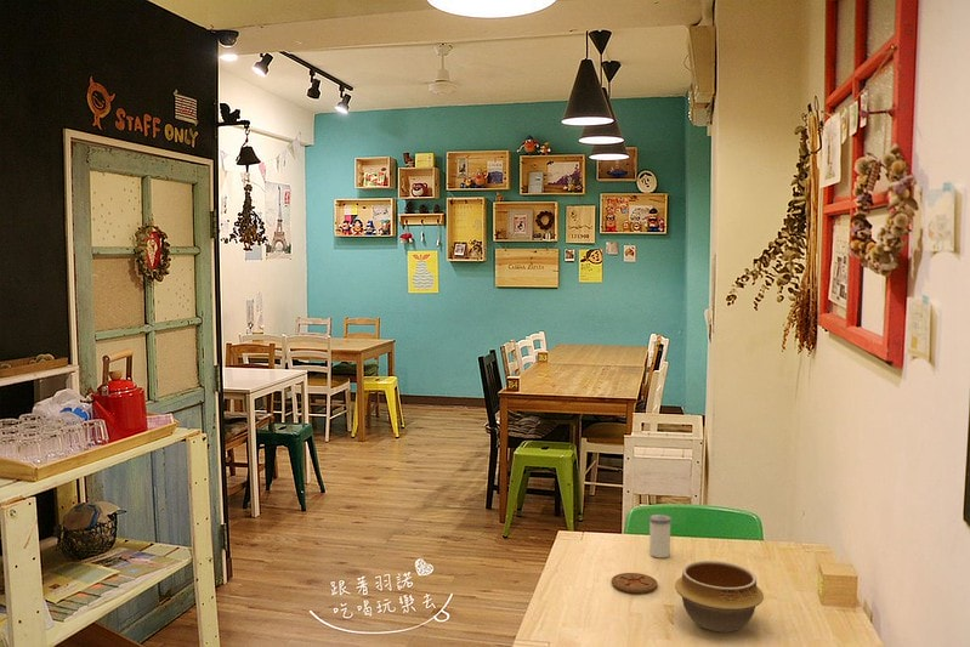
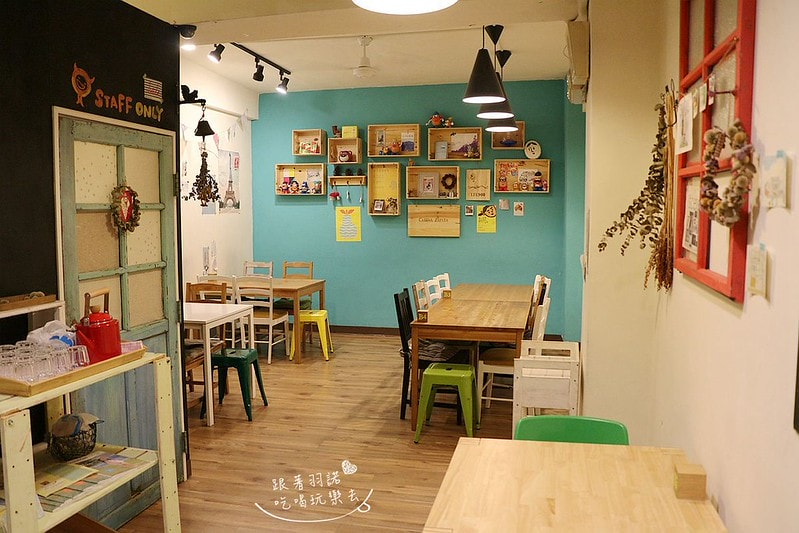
- bowl (717, 597)
- coaster (634, 581)
- salt shaker (659, 535)
